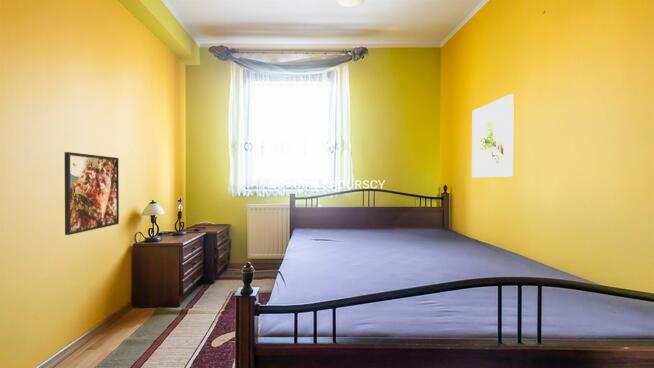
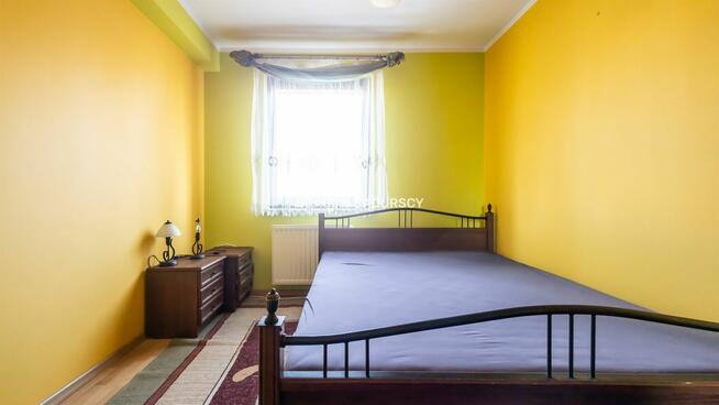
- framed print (94, 192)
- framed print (490, 140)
